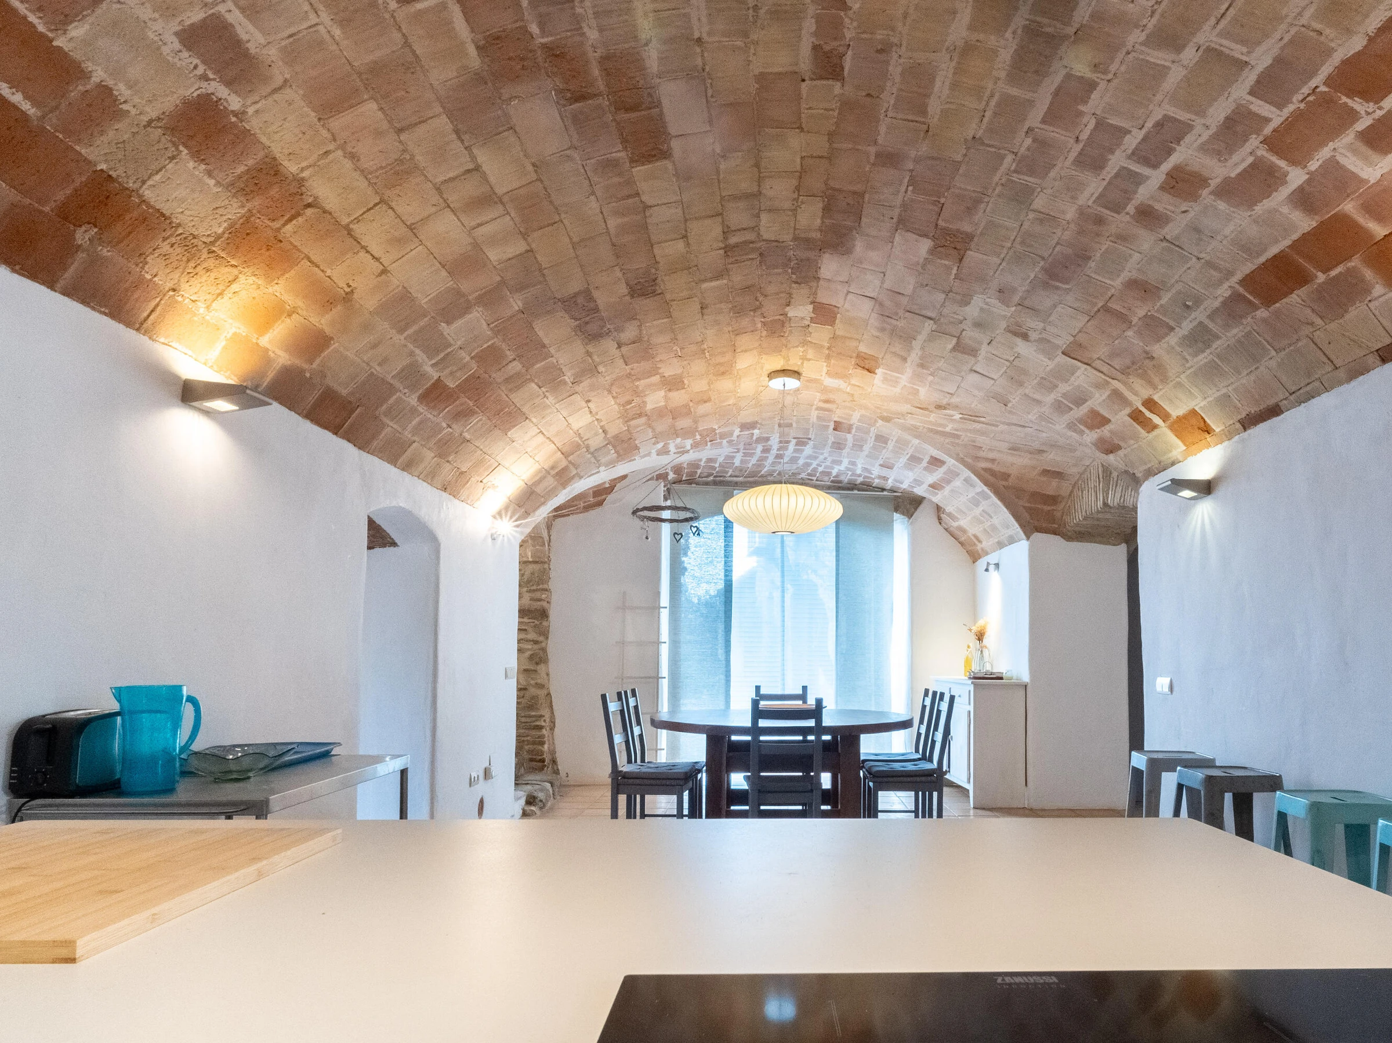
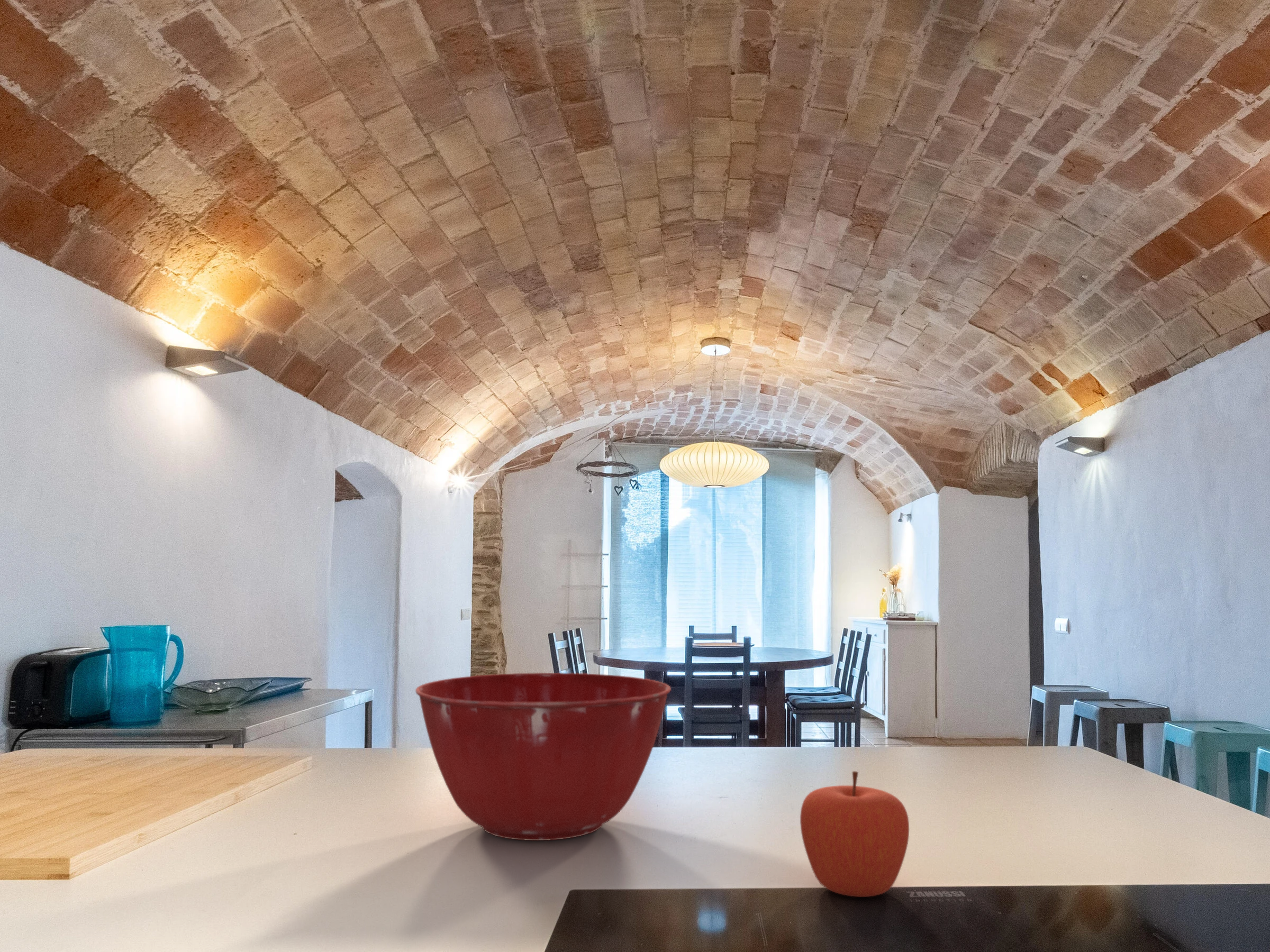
+ fruit (854, 829)
+ mixing bowl (543, 753)
